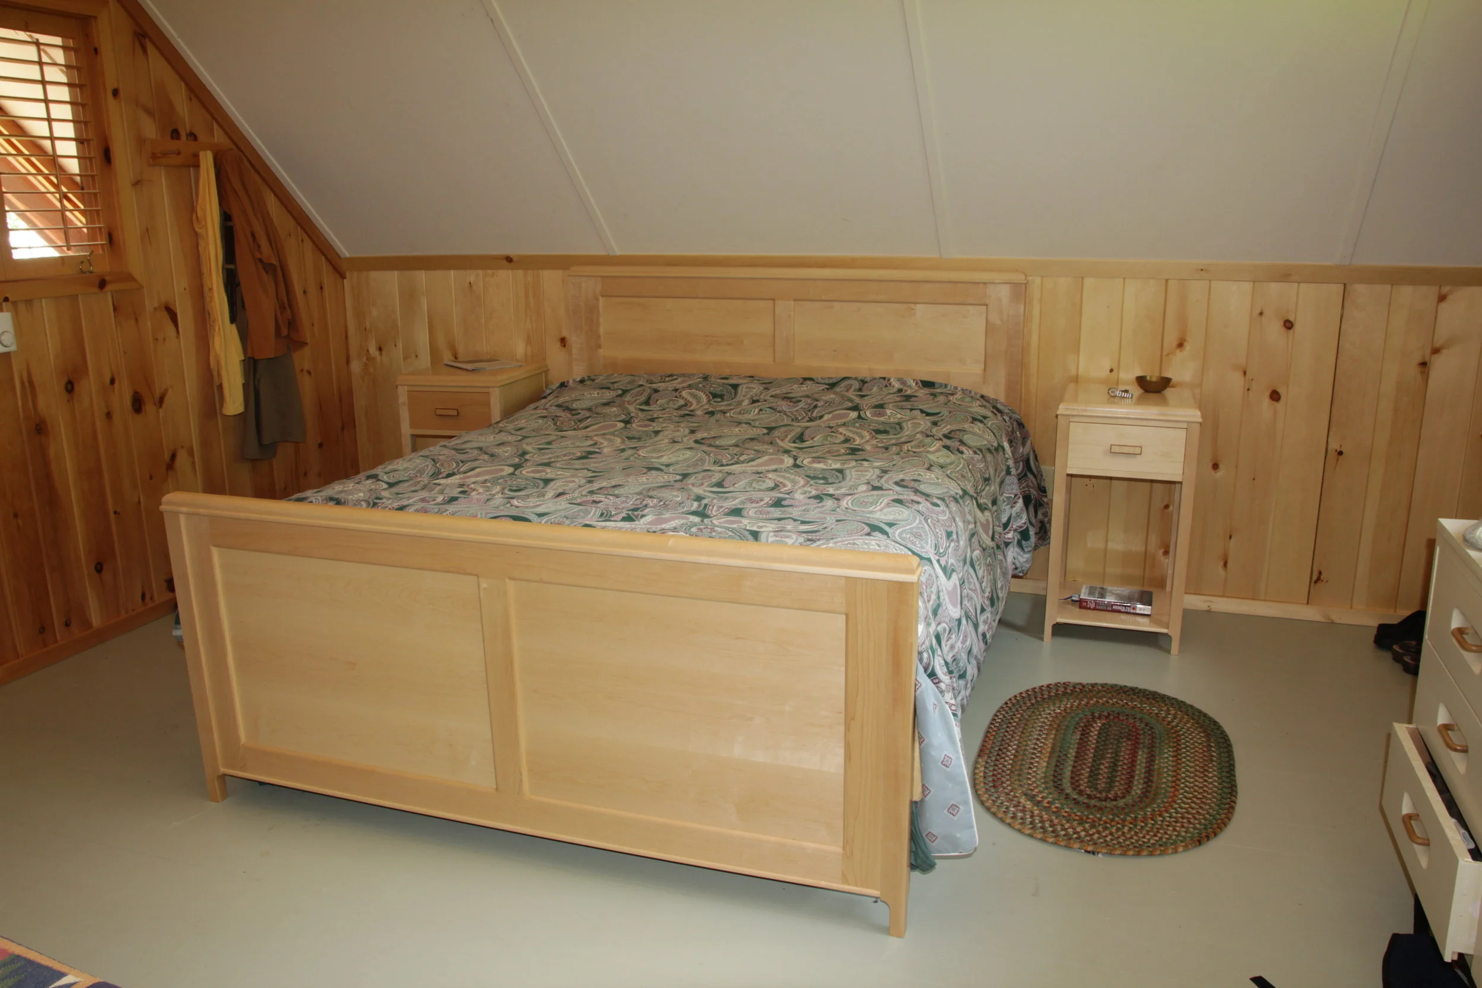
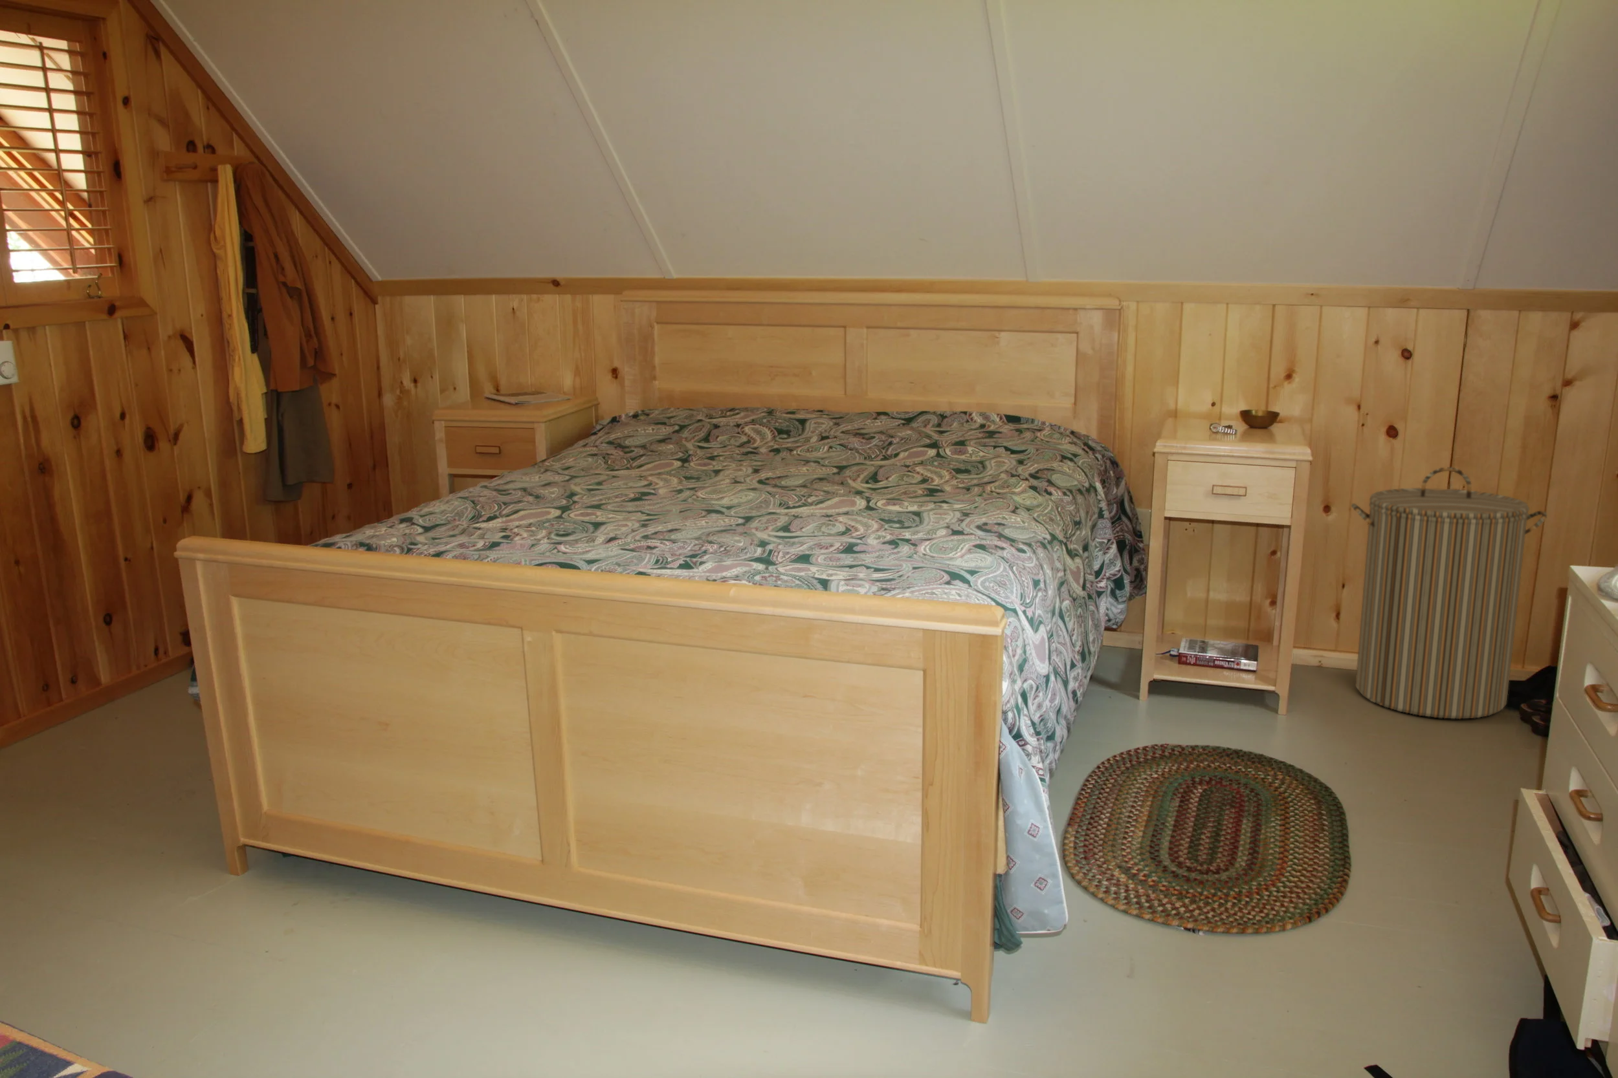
+ laundry hamper (1440, 584)
